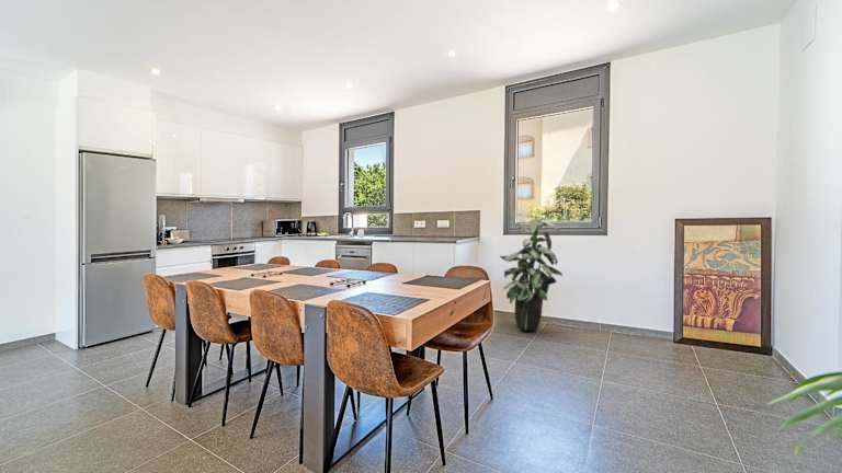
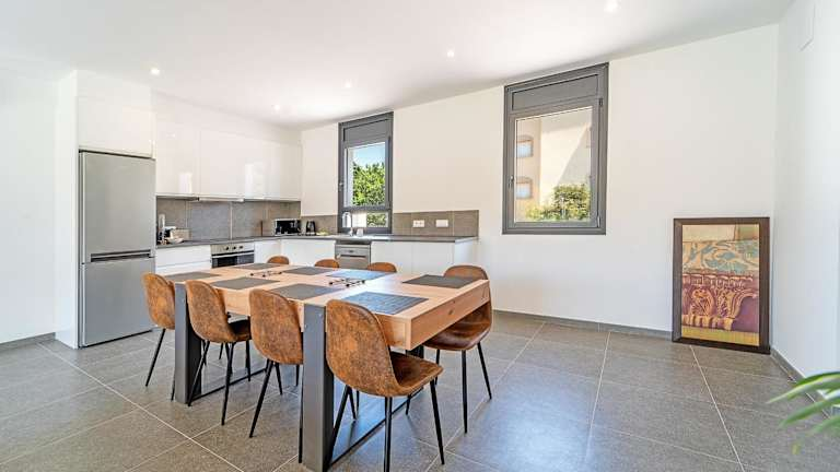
- indoor plant (528, 270)
